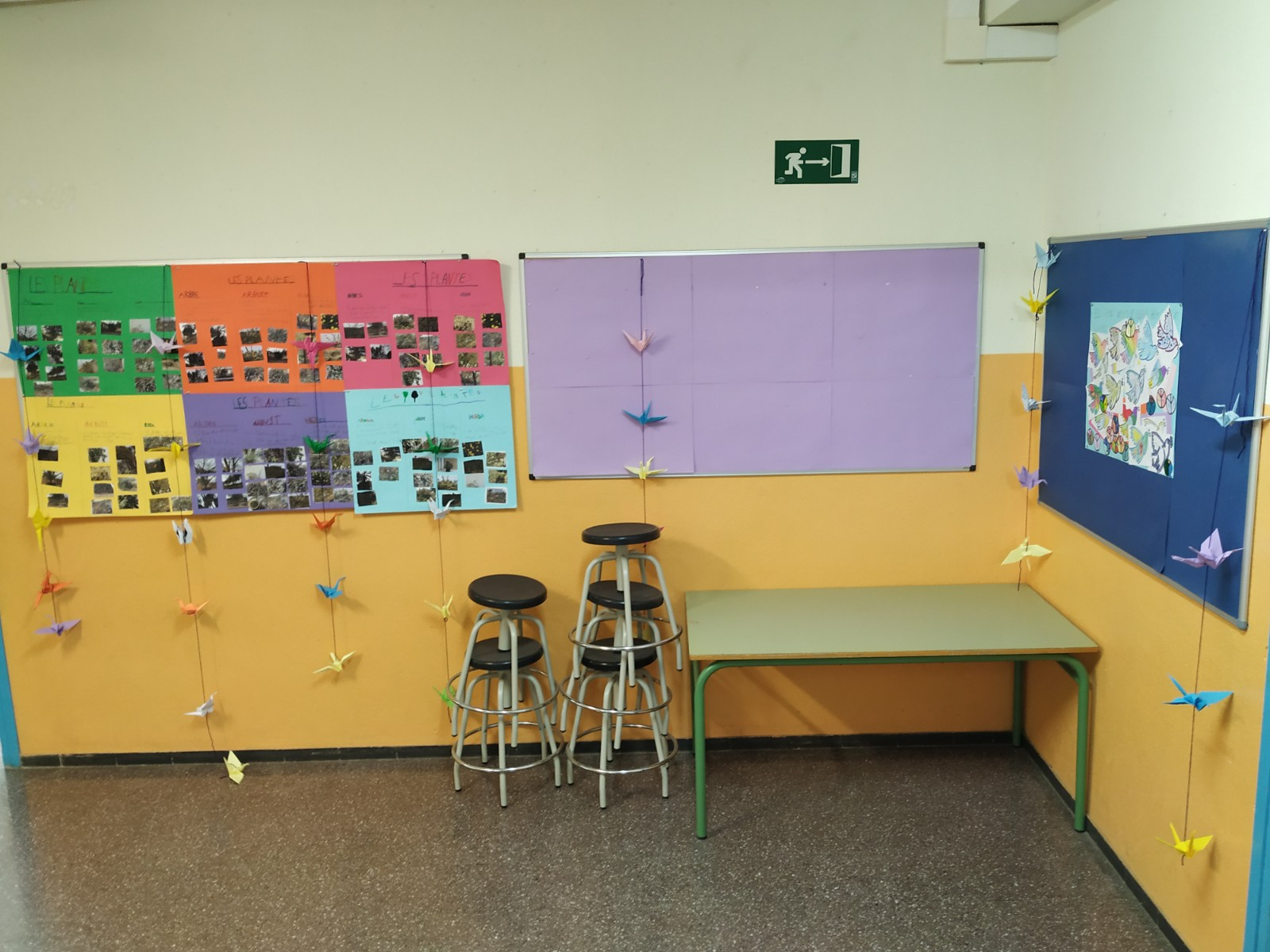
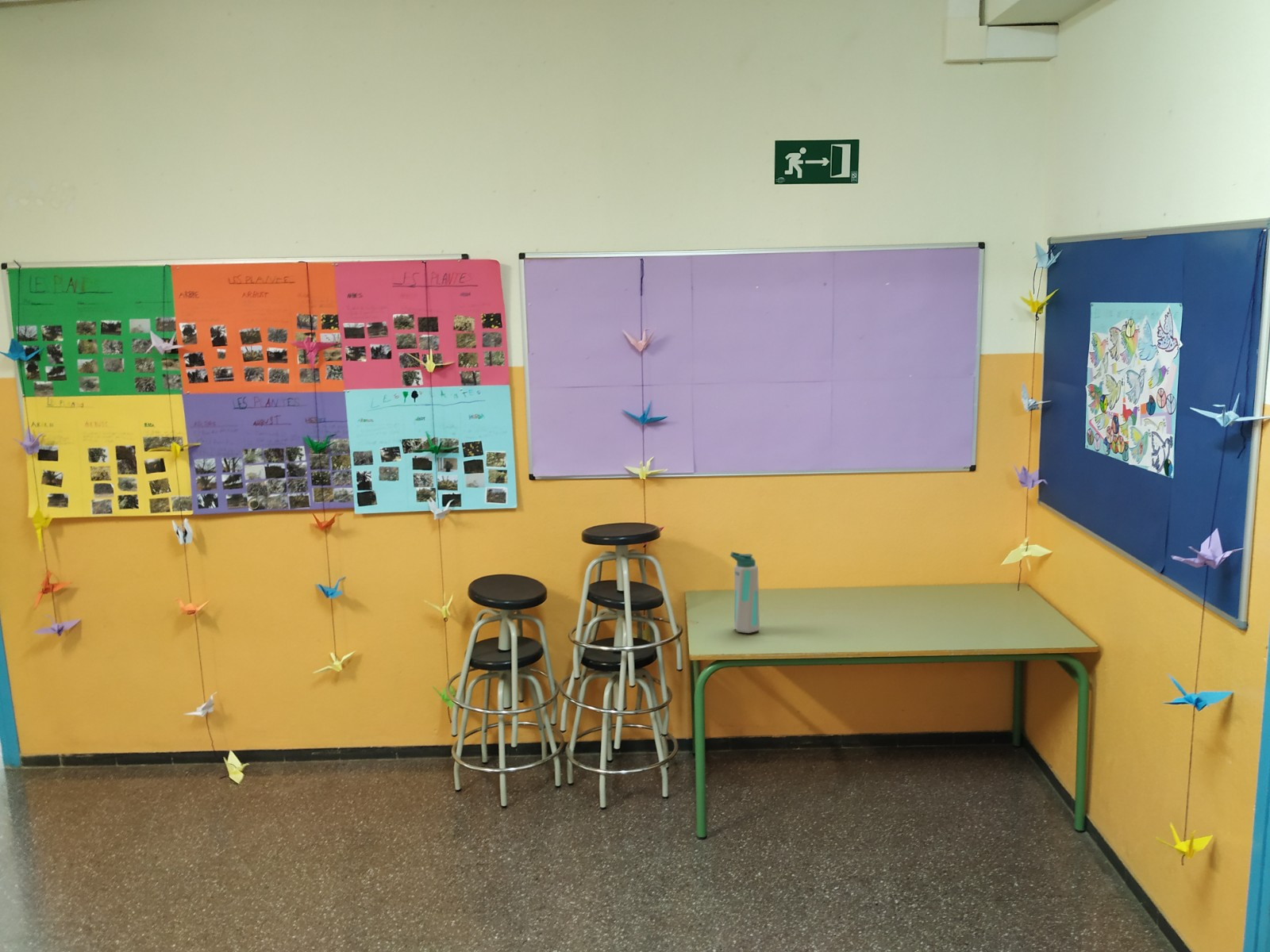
+ water bottle (744, 592)
